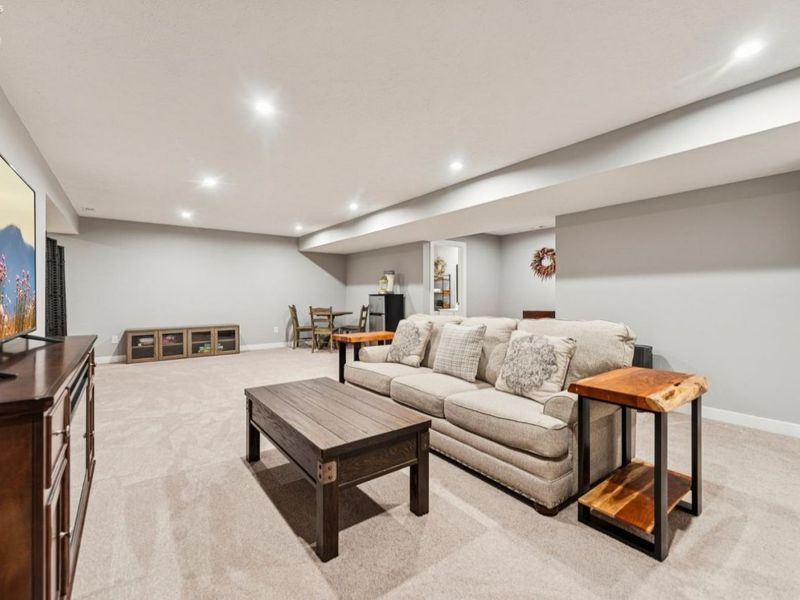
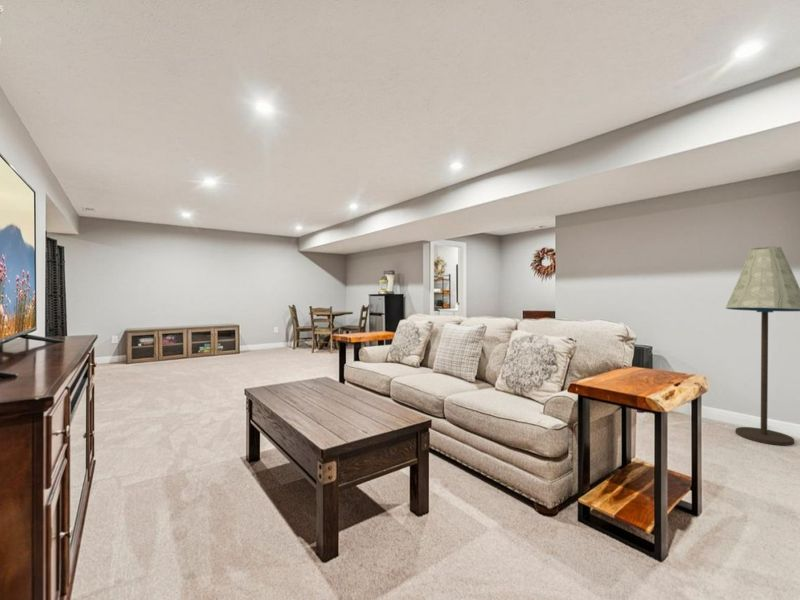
+ floor lamp (764, 341)
